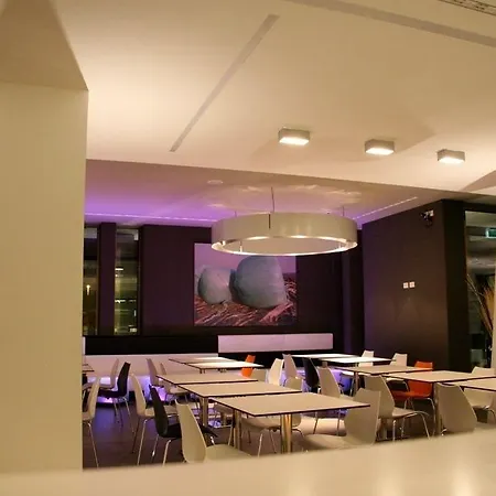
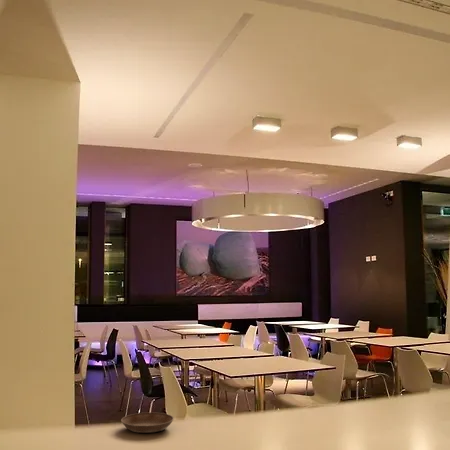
+ saucer (147, 423)
